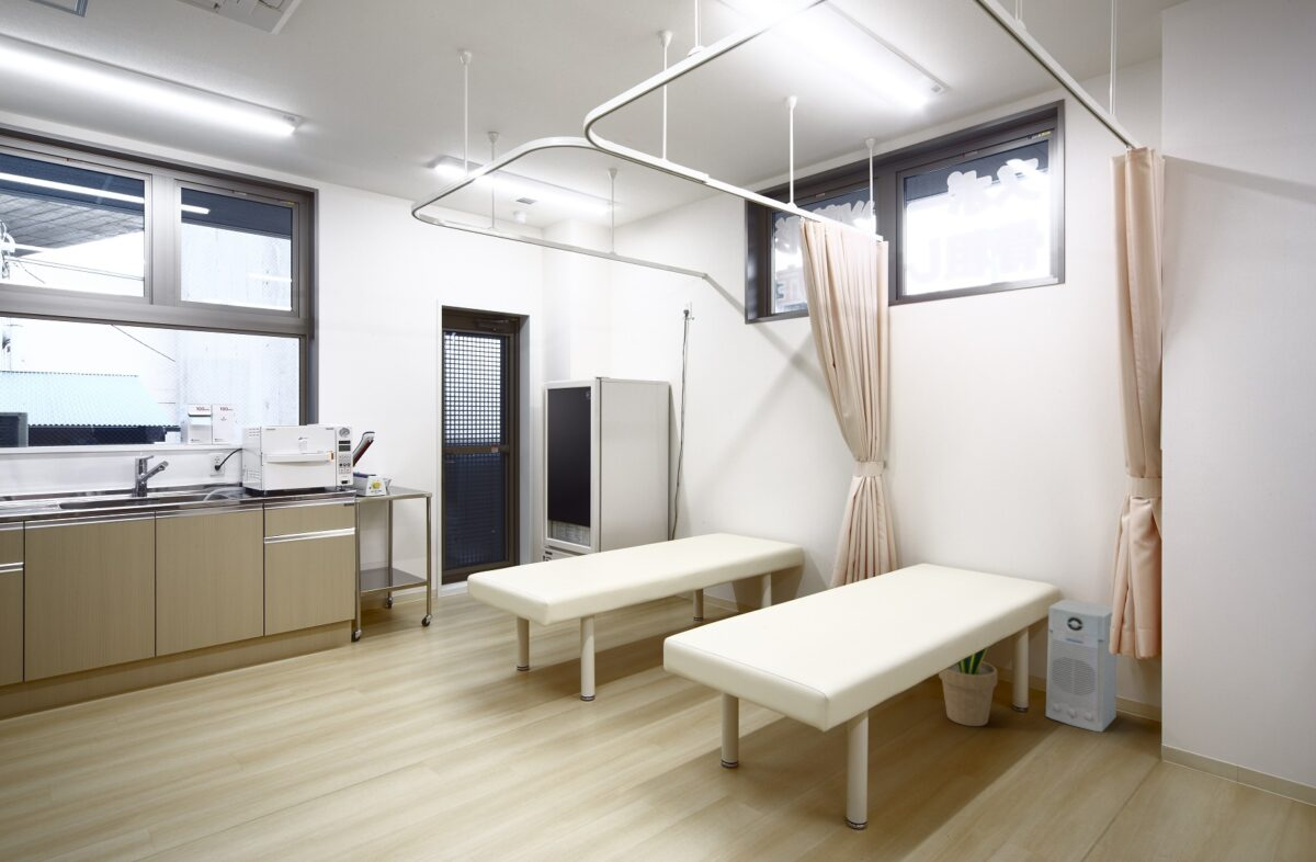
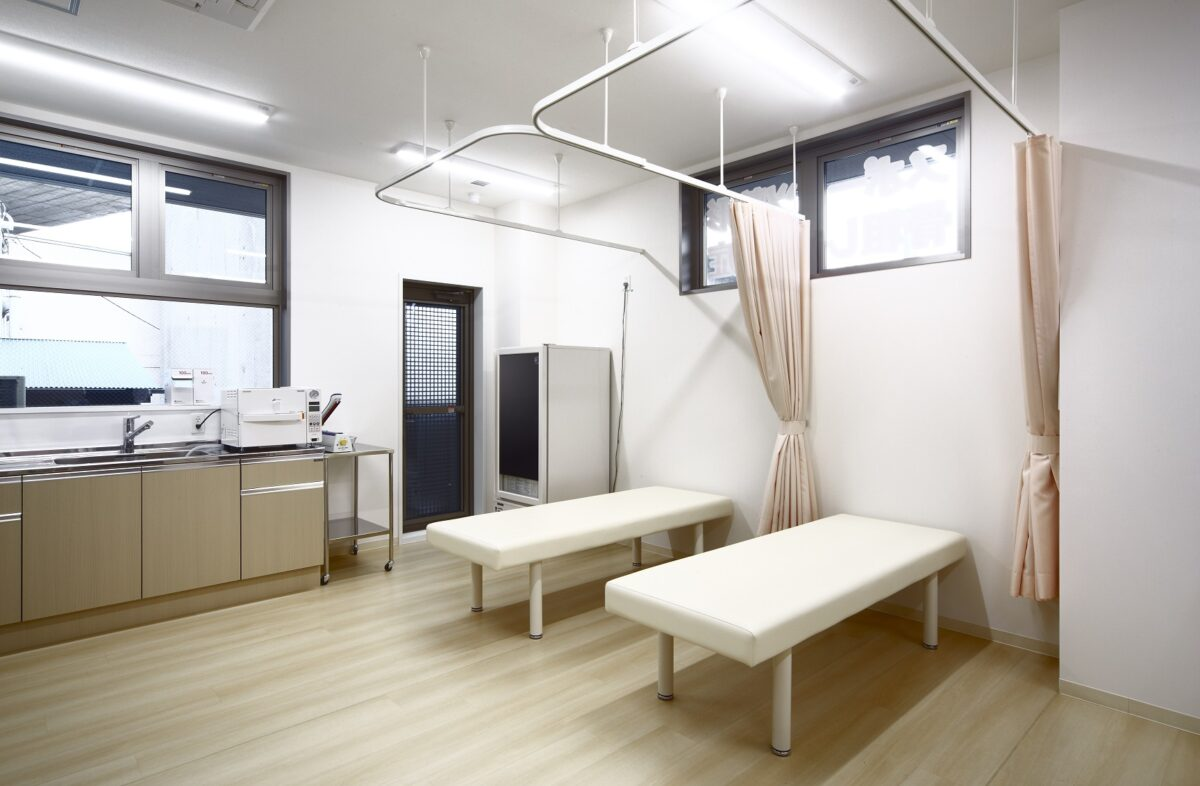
- air purifier (1081, 661)
- potted plant (968, 666)
